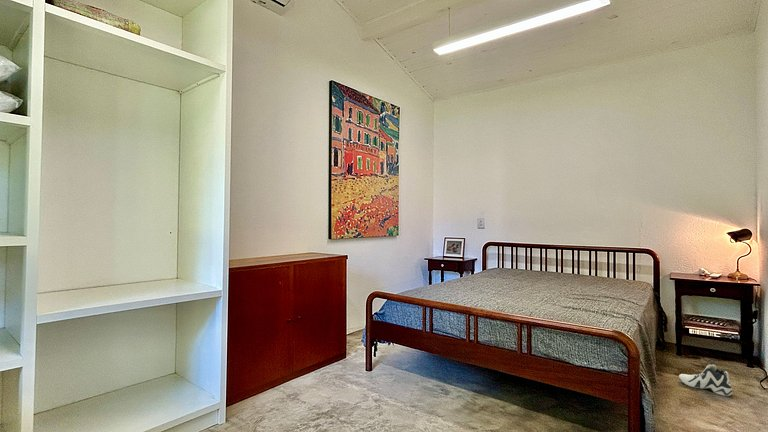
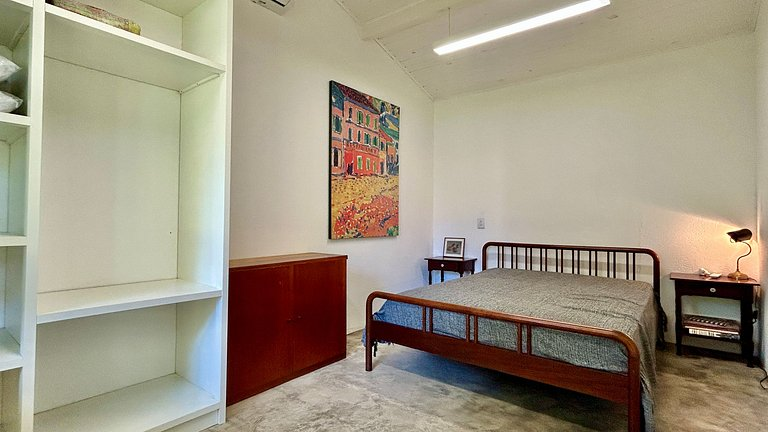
- sneaker (704, 374)
